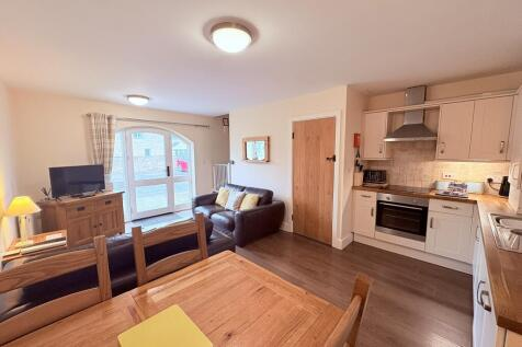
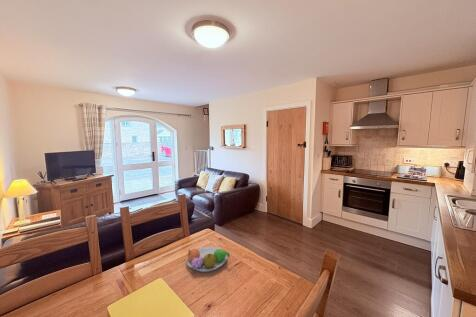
+ fruit bowl (208, 254)
